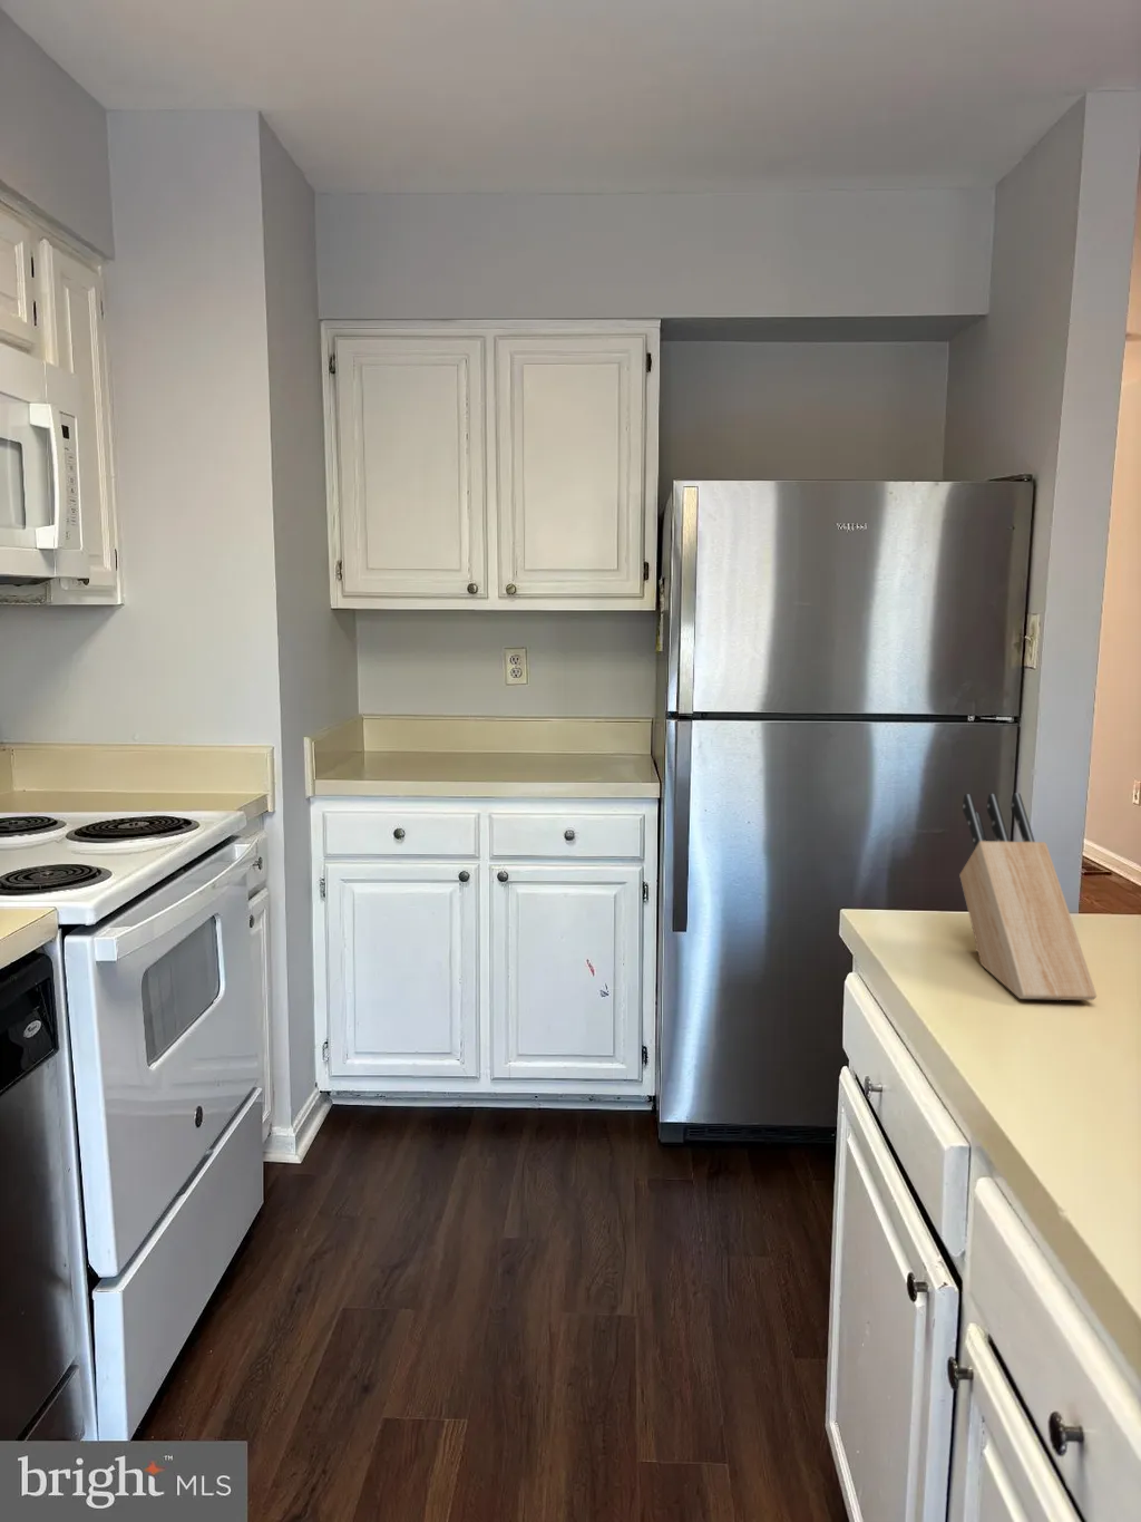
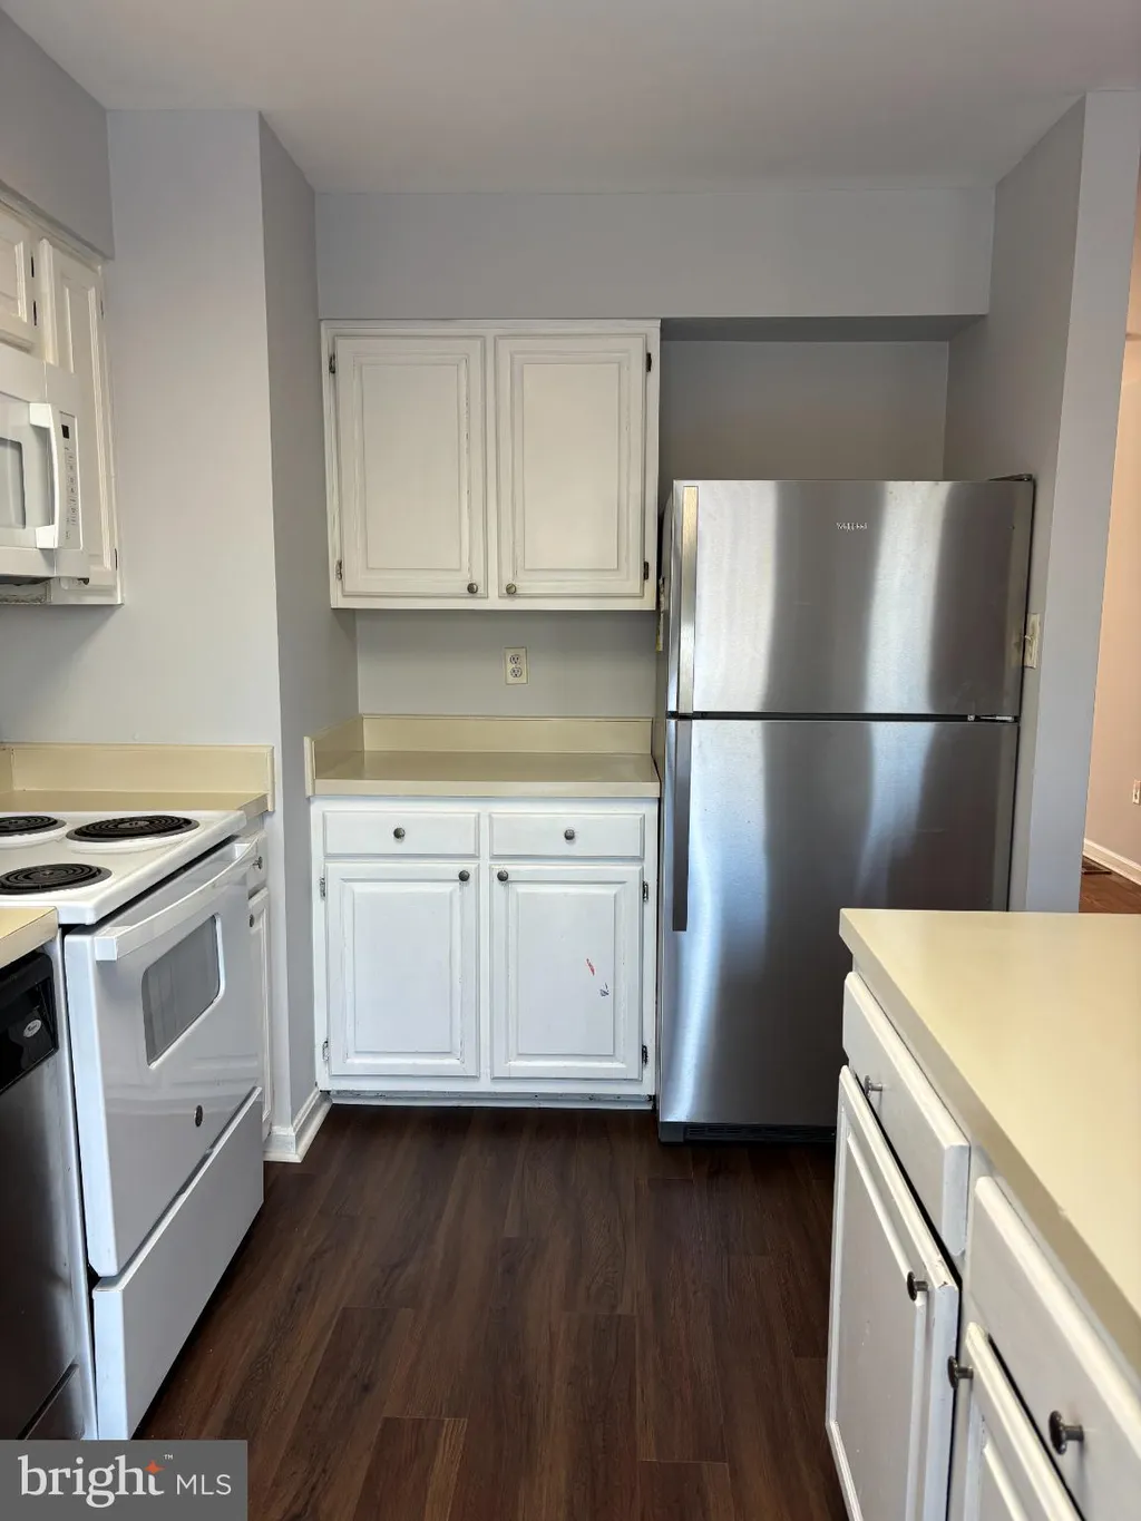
- knife block (1019, 886)
